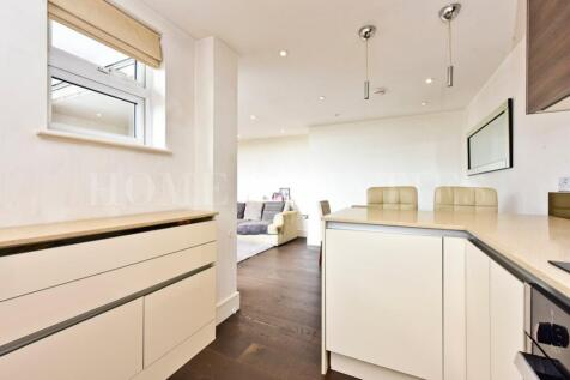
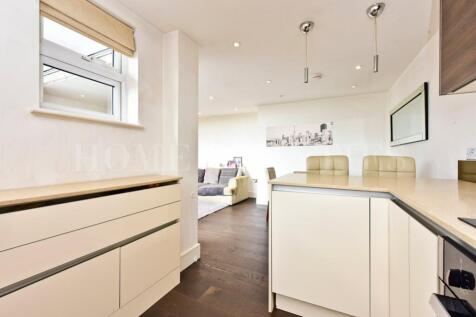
+ wall art (297, 135)
